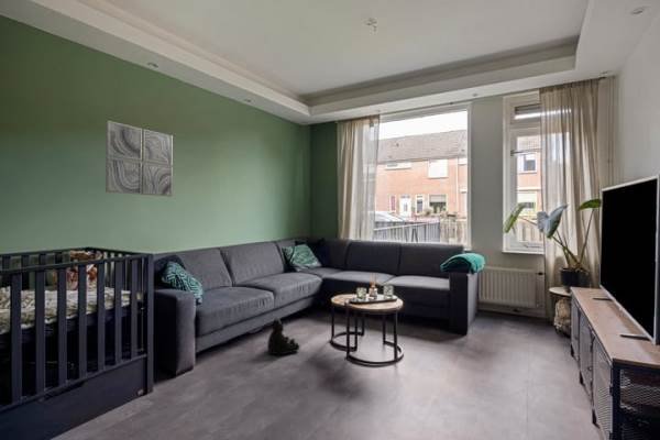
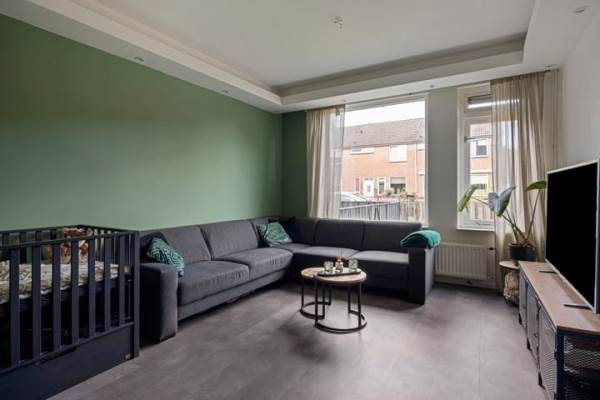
- wall art (142, 161)
- plush toy (283, 334)
